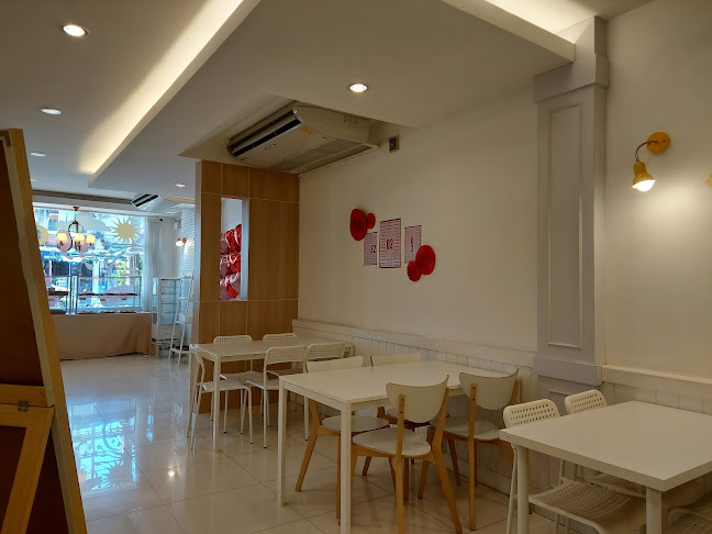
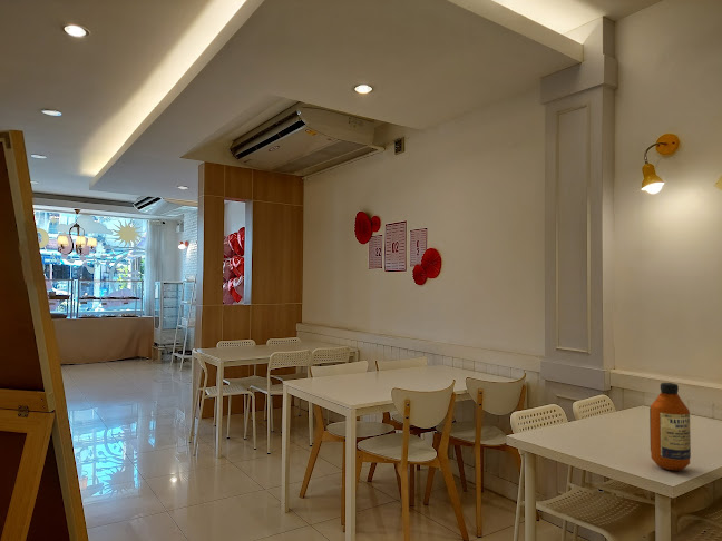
+ bottle (670, 425)
